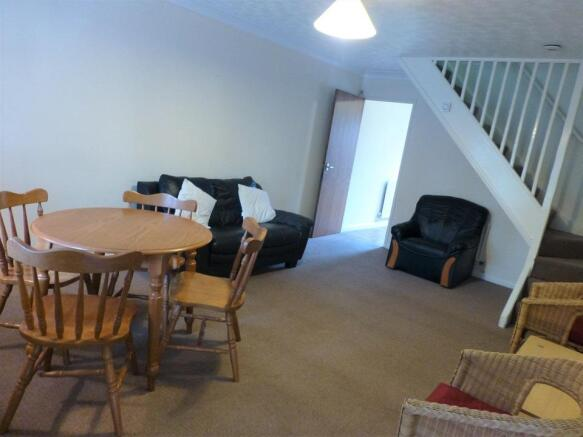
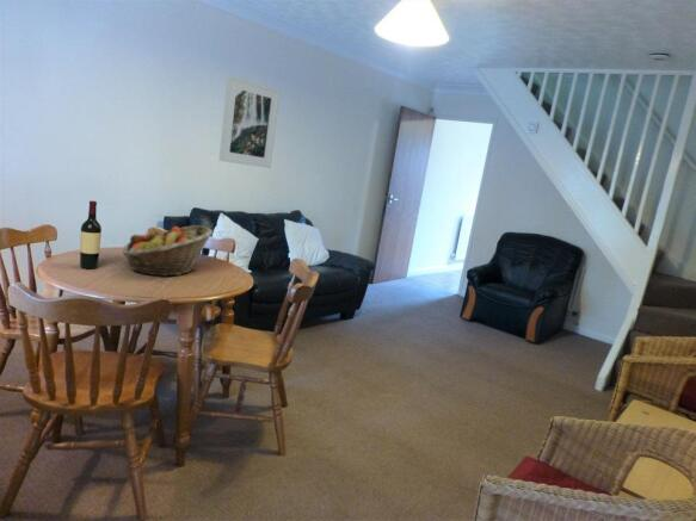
+ wine bottle (91, 234)
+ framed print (250, 124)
+ fruit basket (168, 247)
